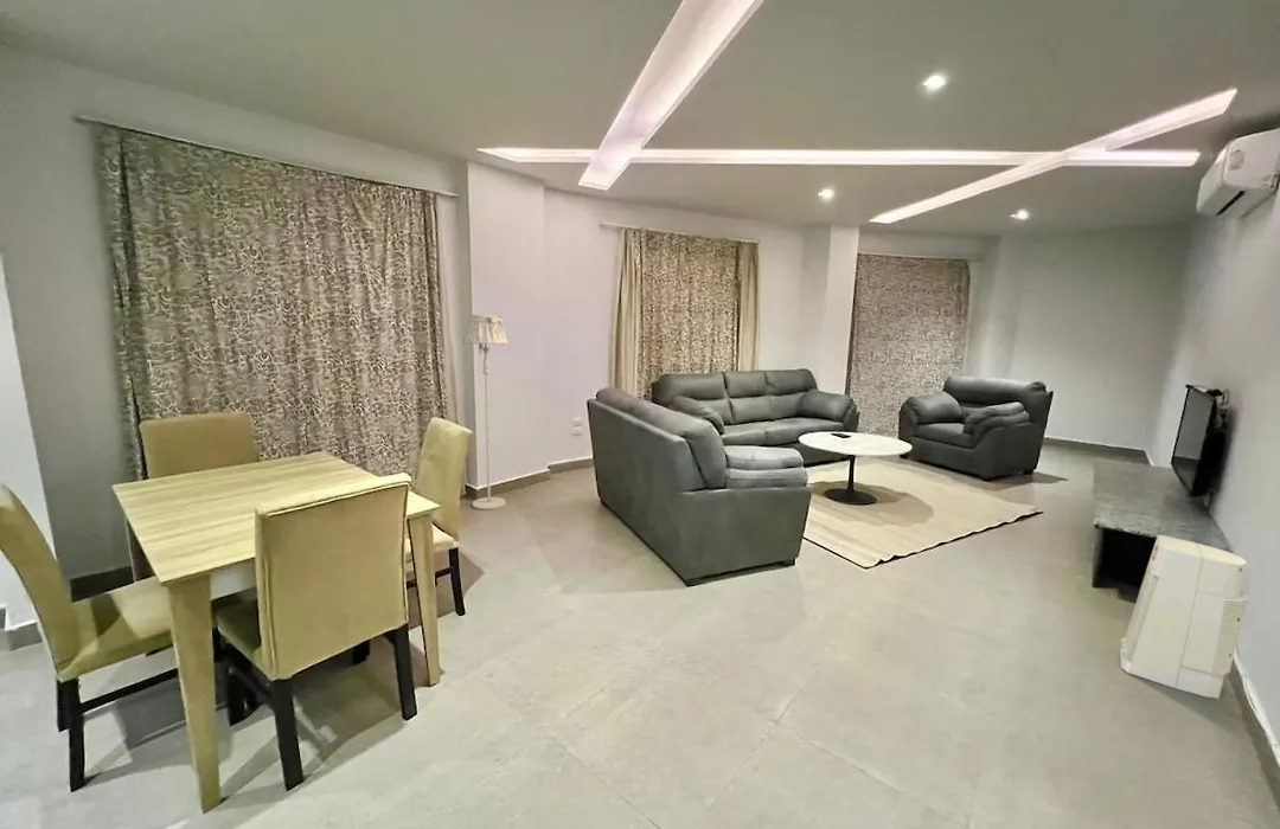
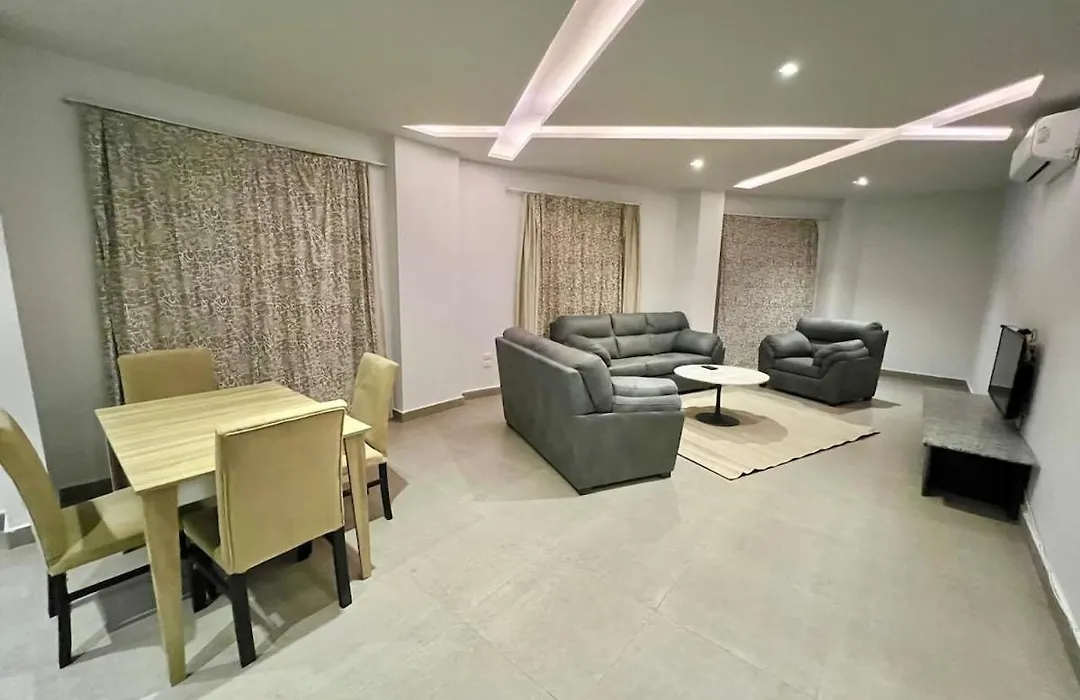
- air purifier (1182, 612)
- floor lamp (486, 412)
